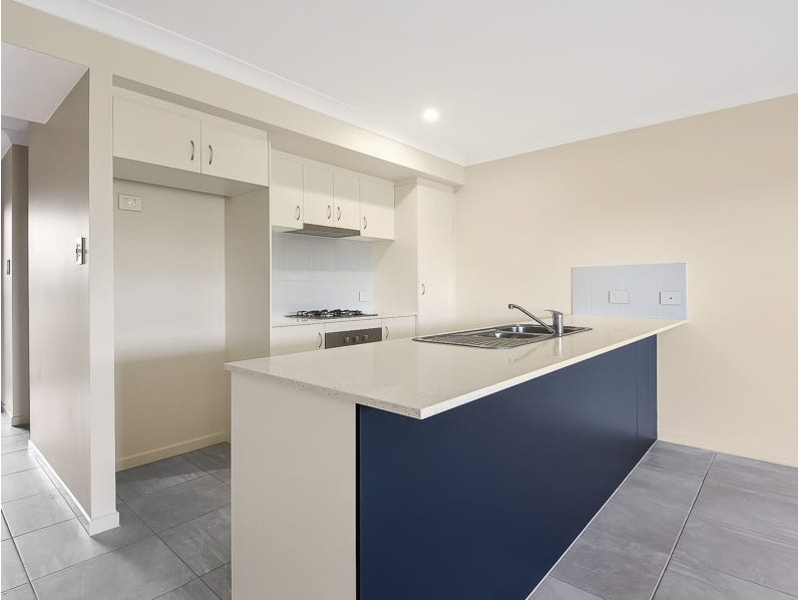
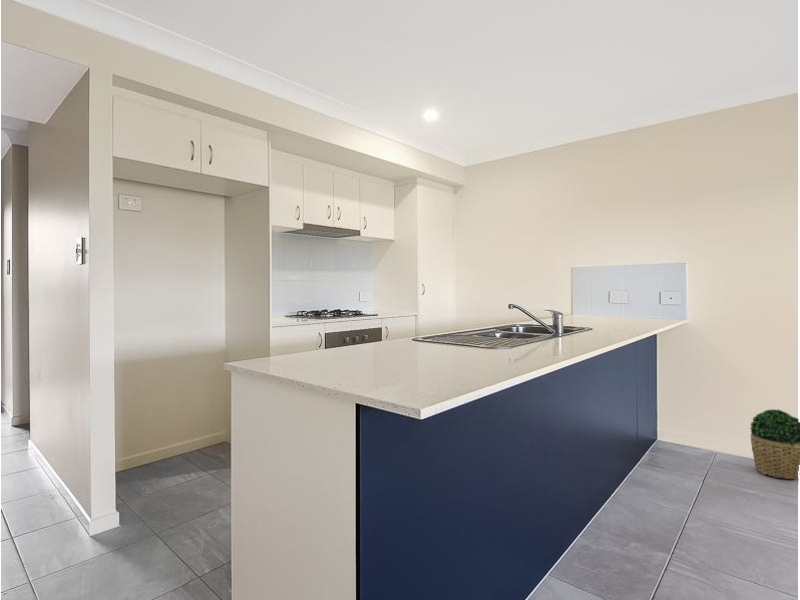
+ potted plant (776, 441)
